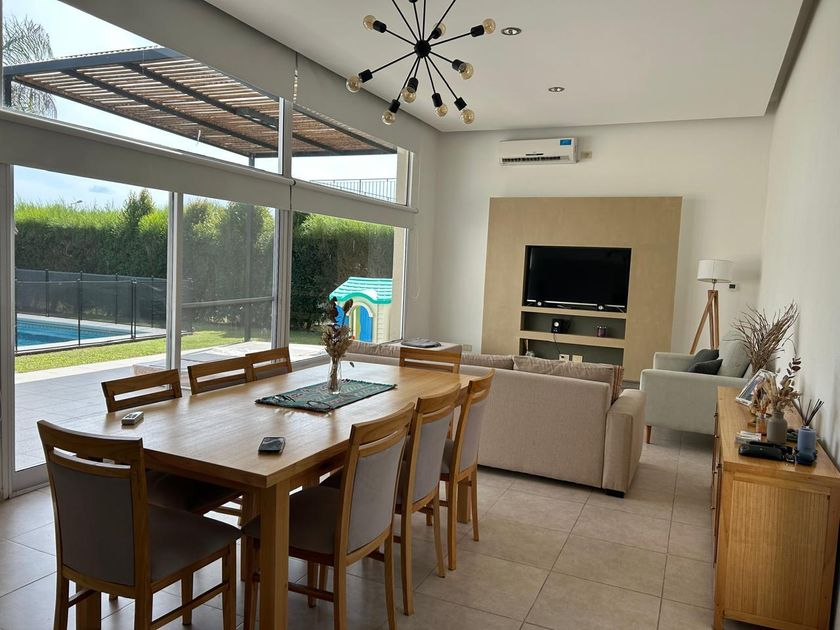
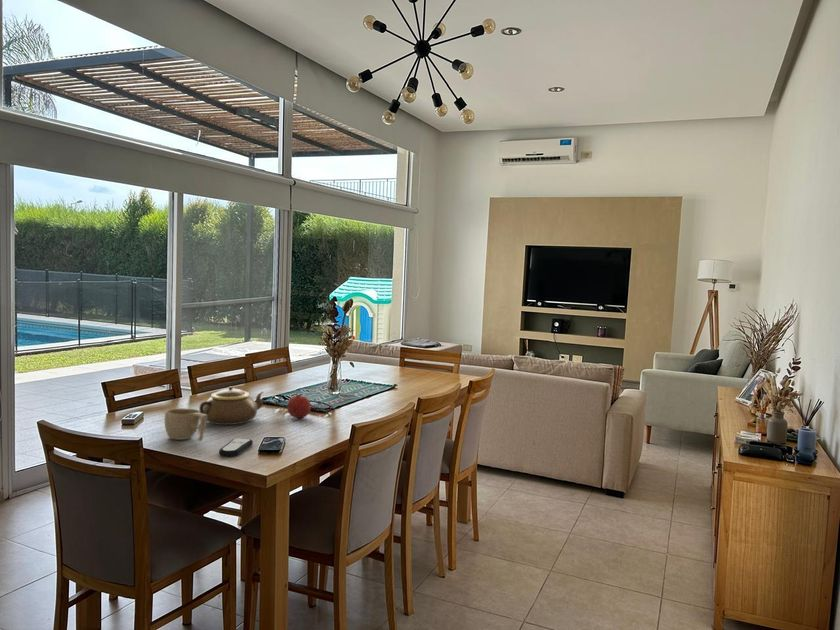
+ remote control (235, 446)
+ fruit (298, 406)
+ teapot (230, 403)
+ cup (186, 425)
